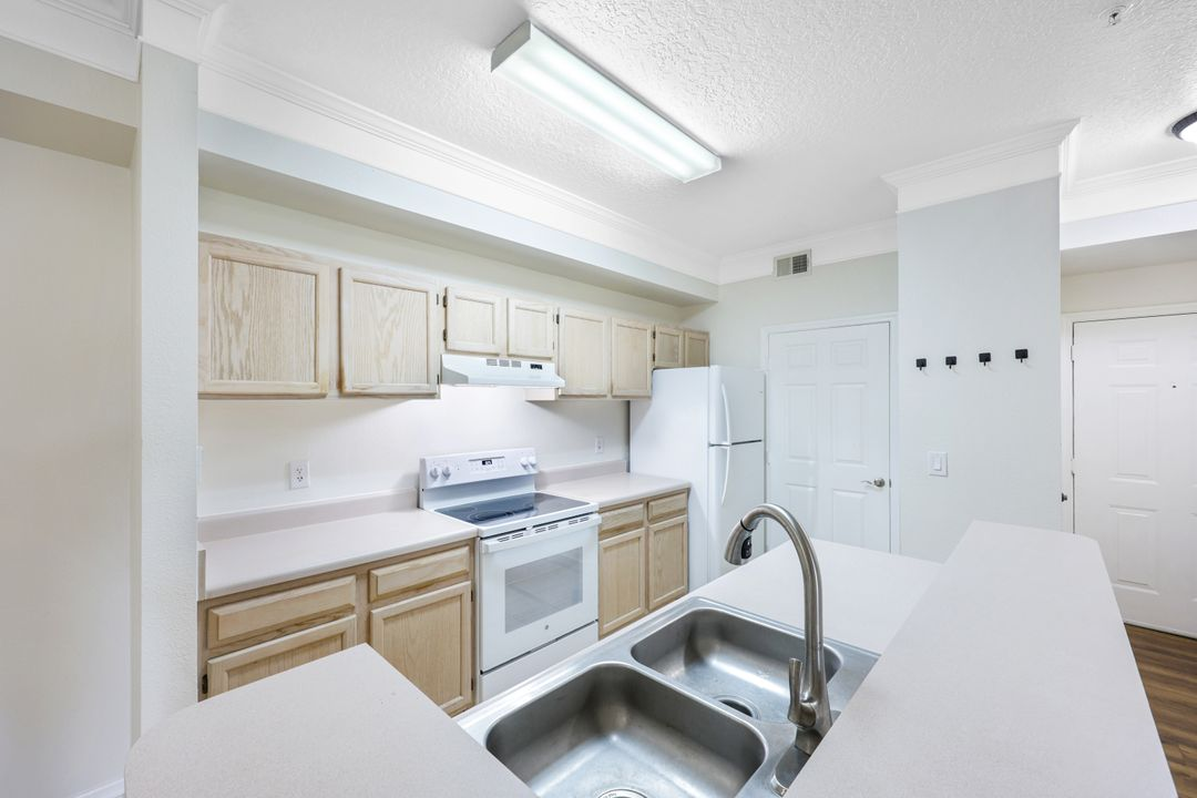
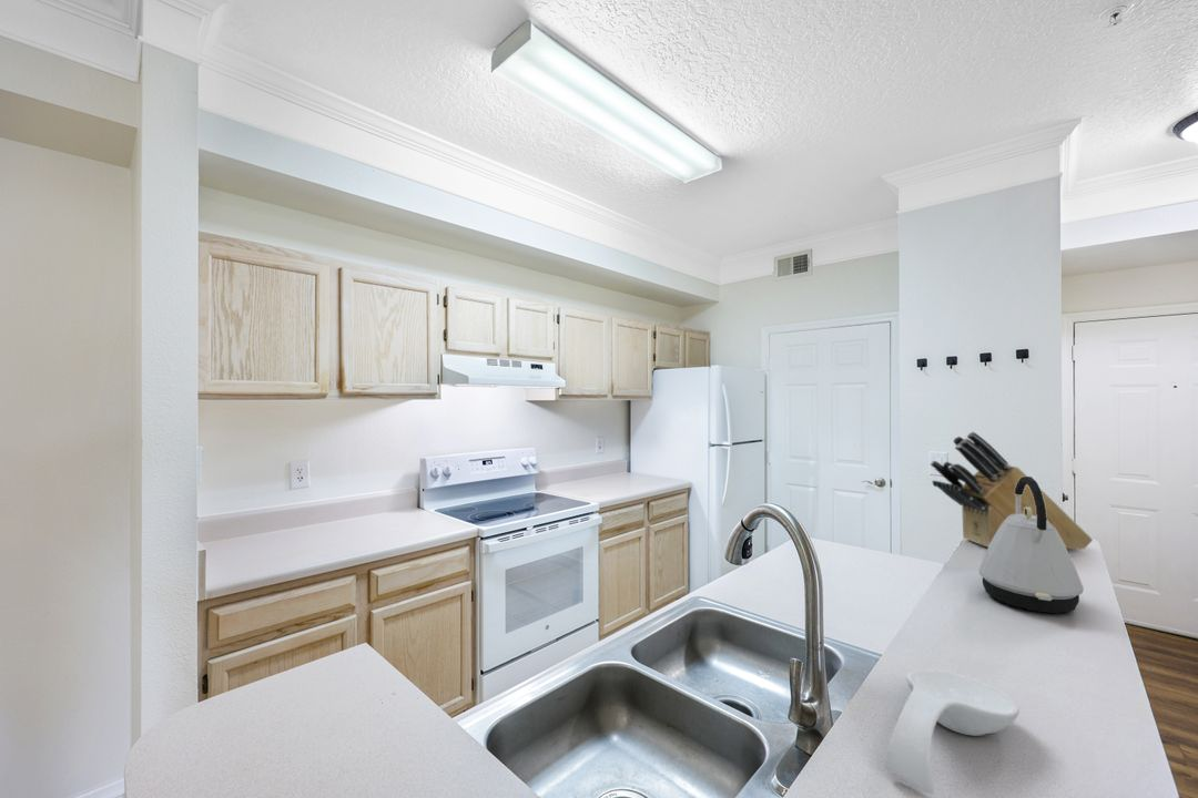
+ kettle (1027, 538)
+ spoon rest (945, 710)
+ knife block (1006, 488)
